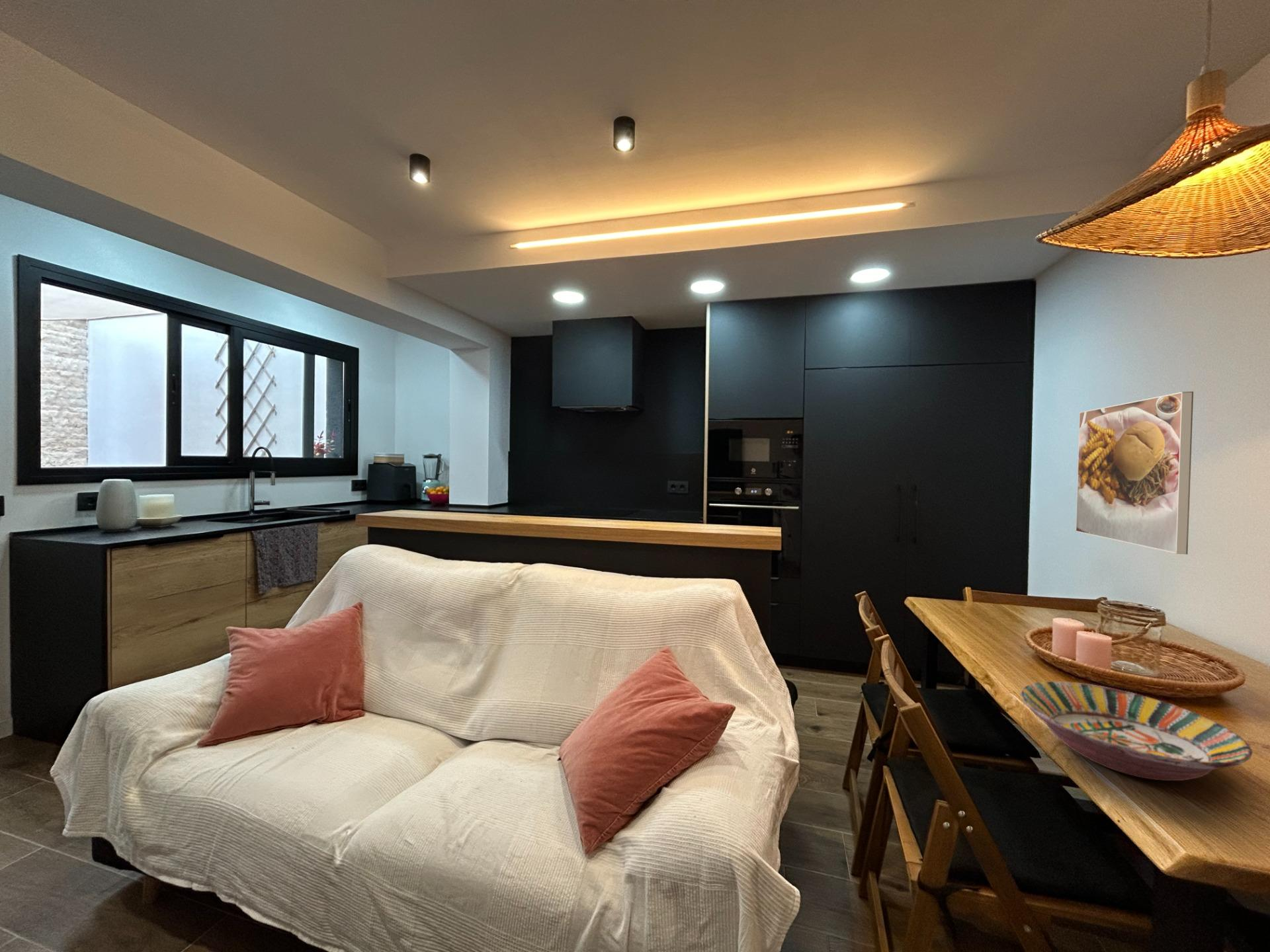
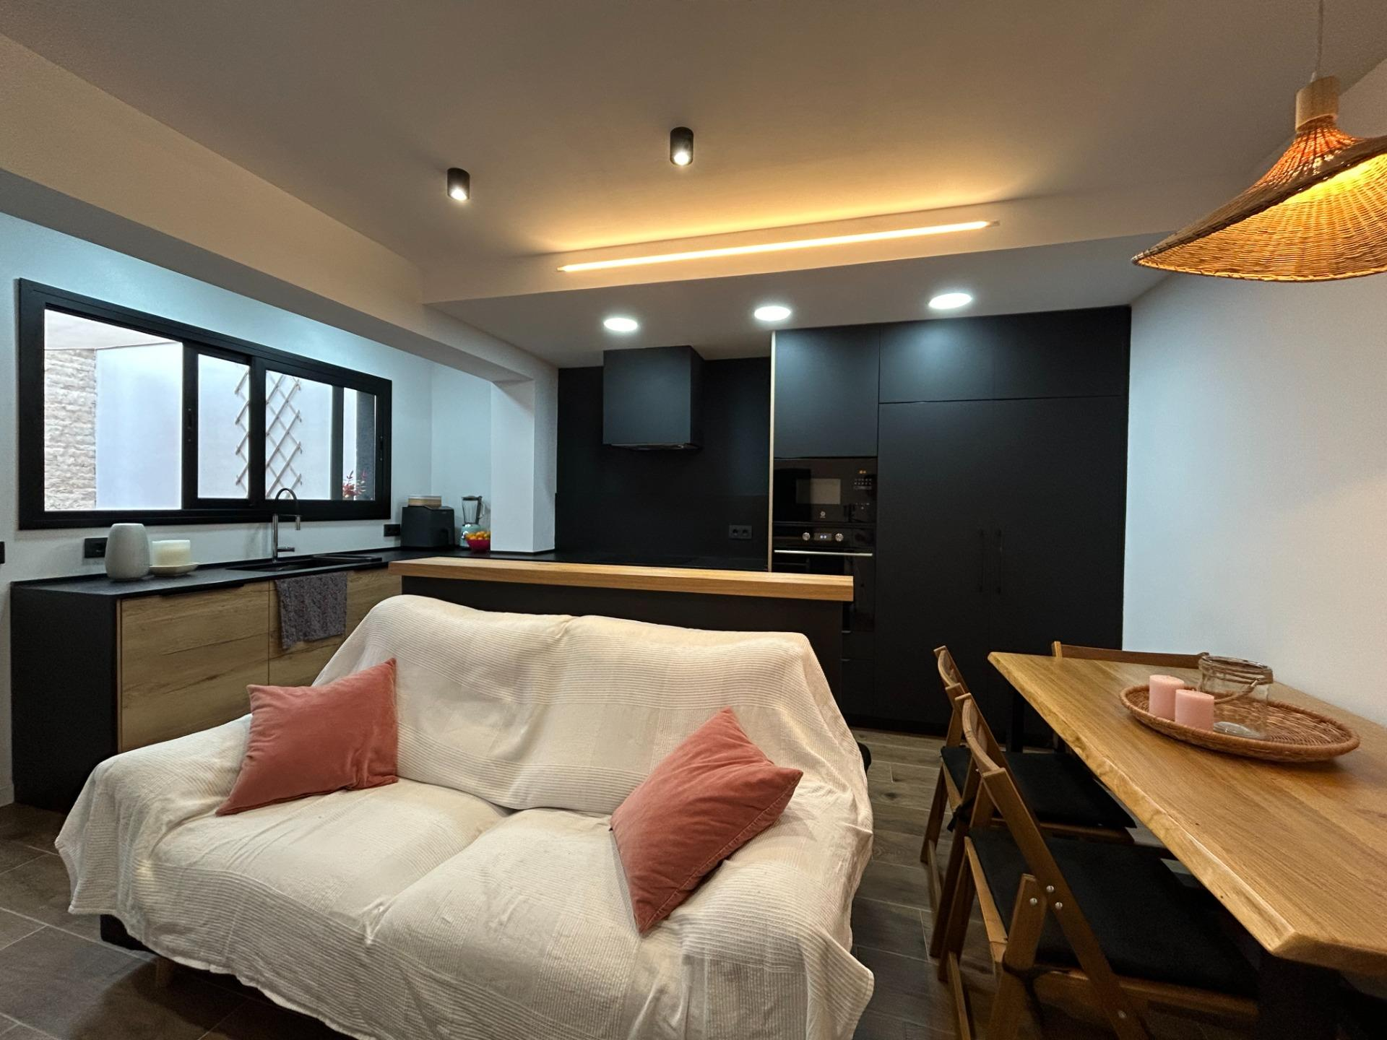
- serving bowl (1122, 736)
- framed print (1125, 472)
